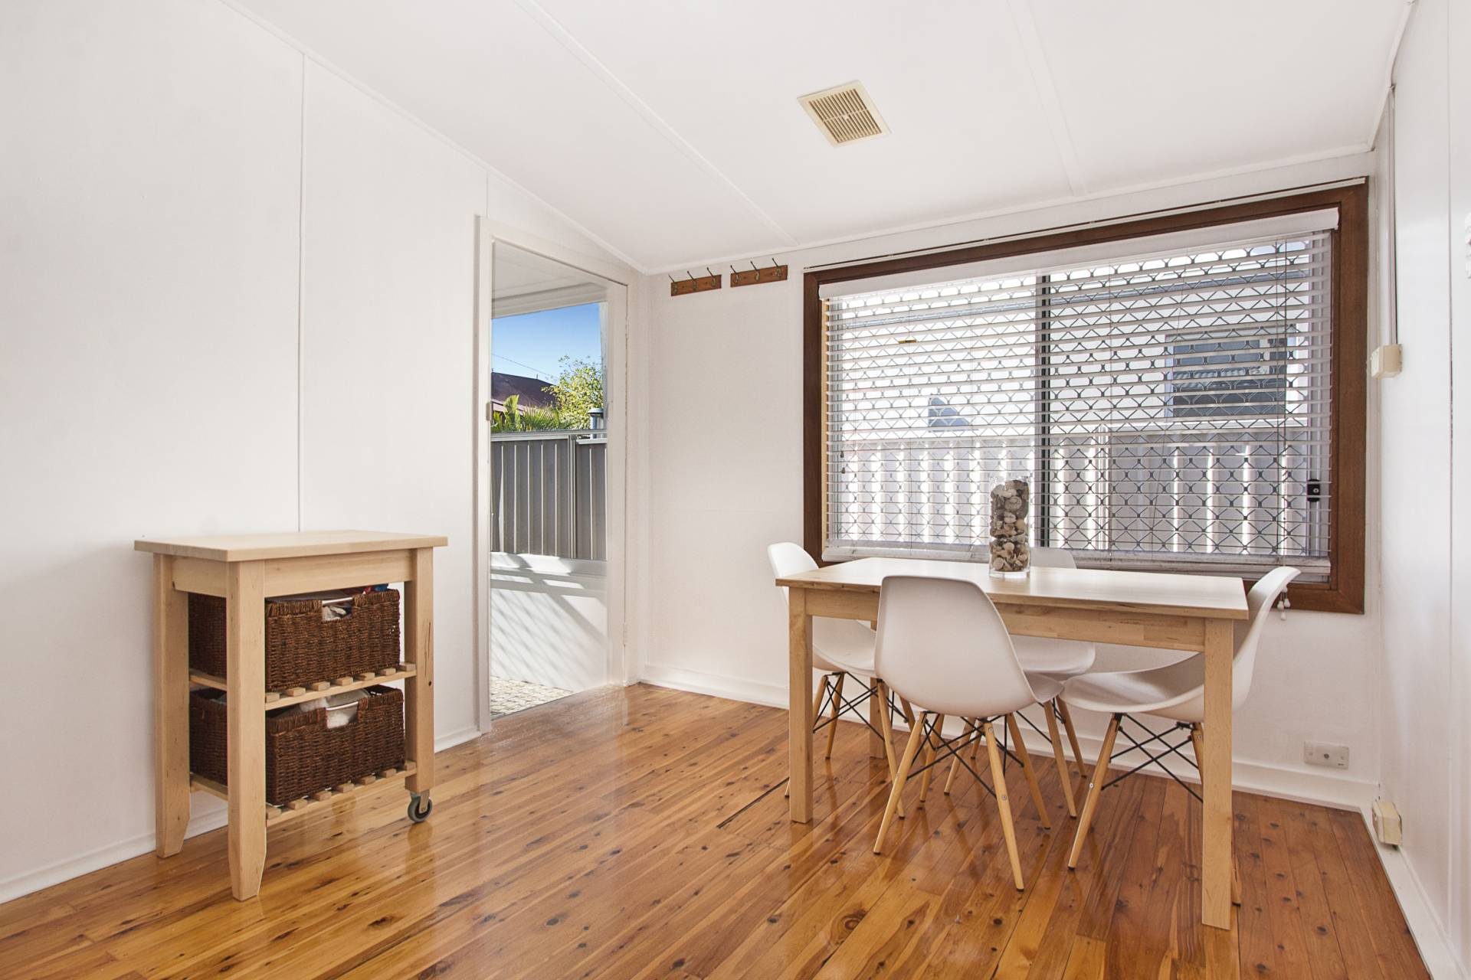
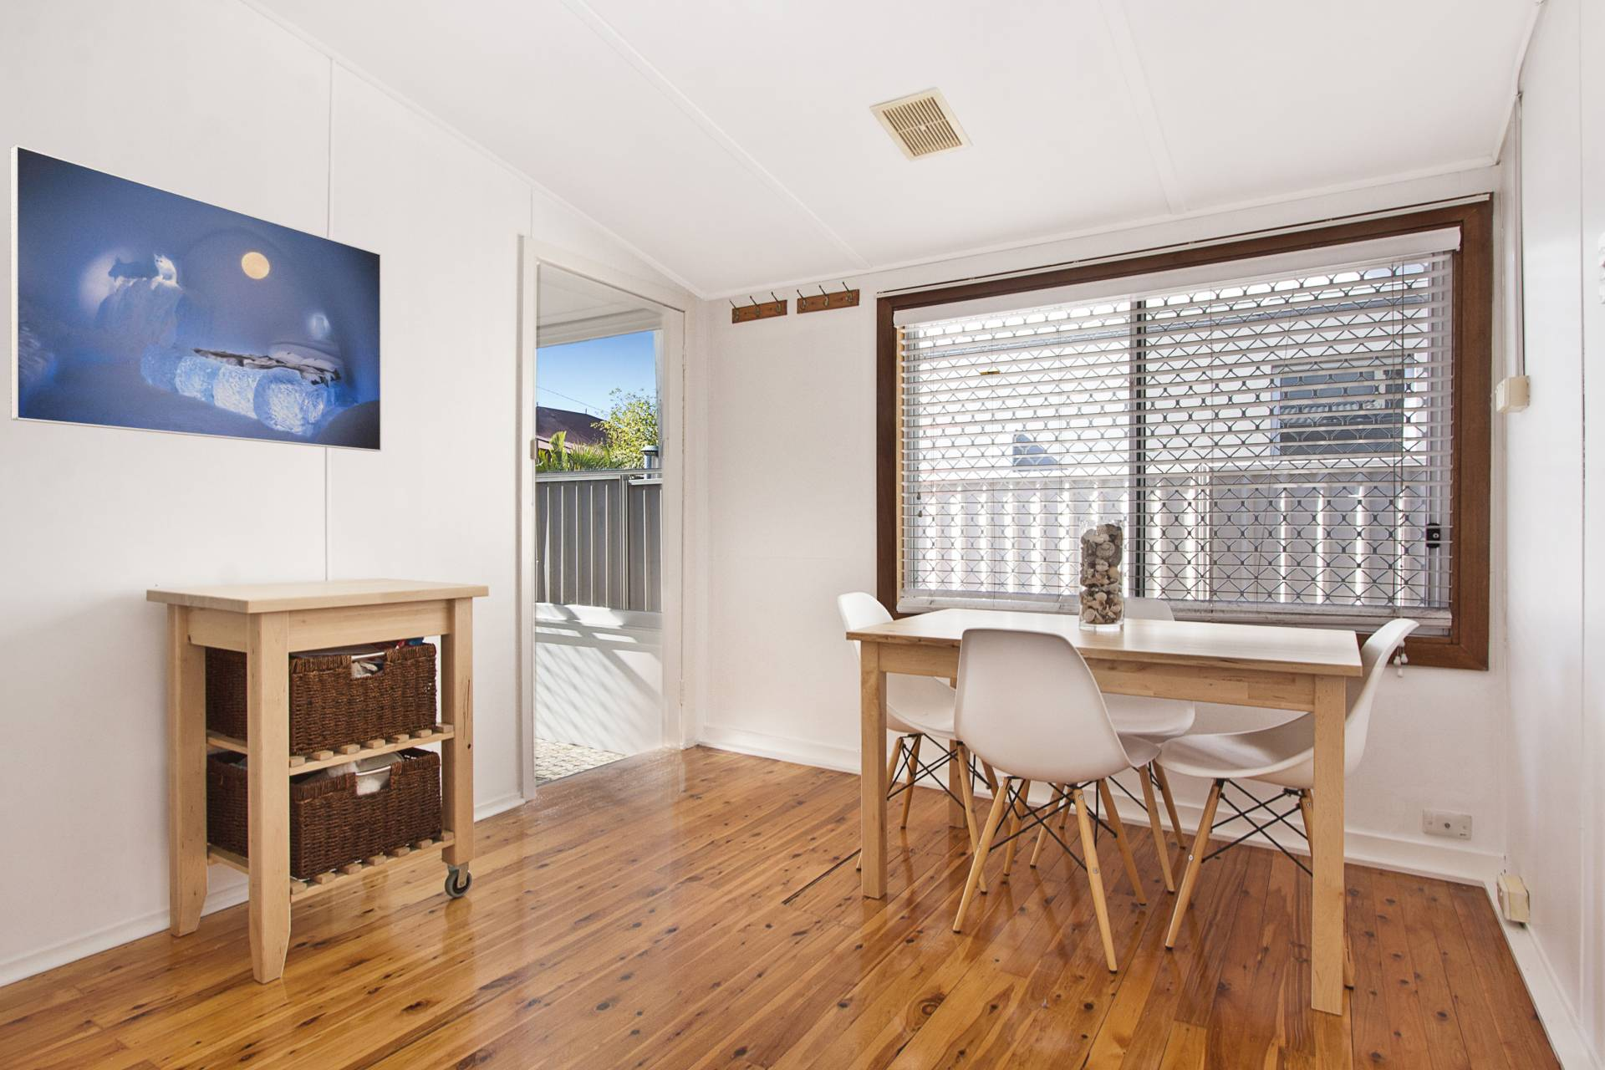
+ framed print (225, 324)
